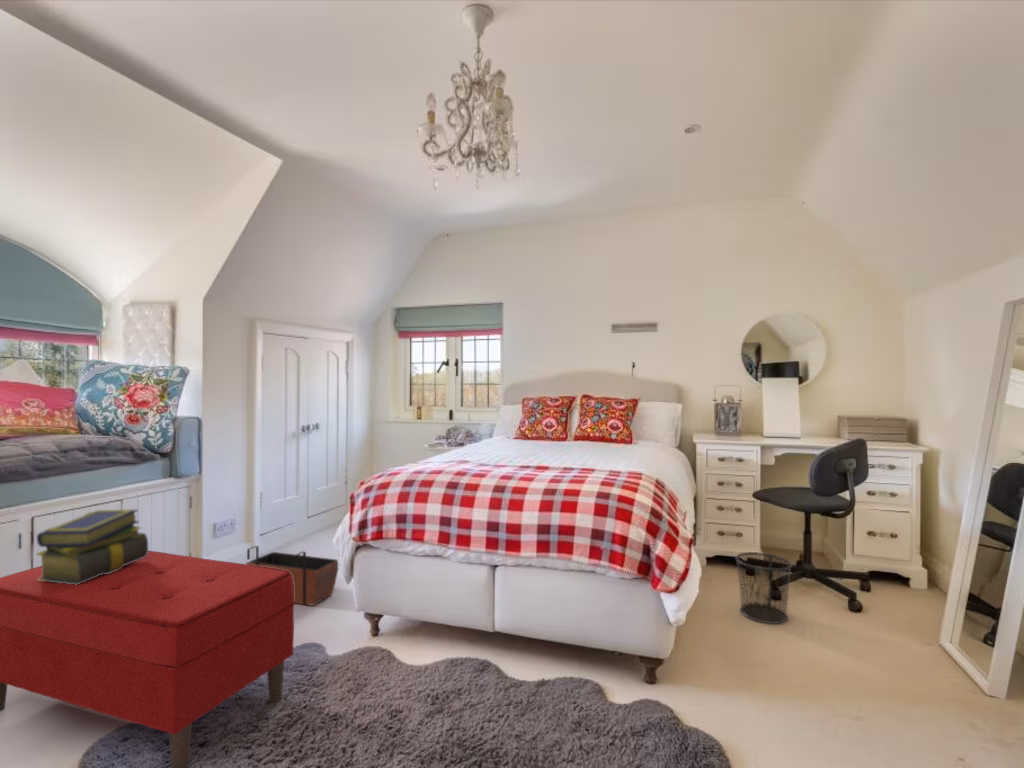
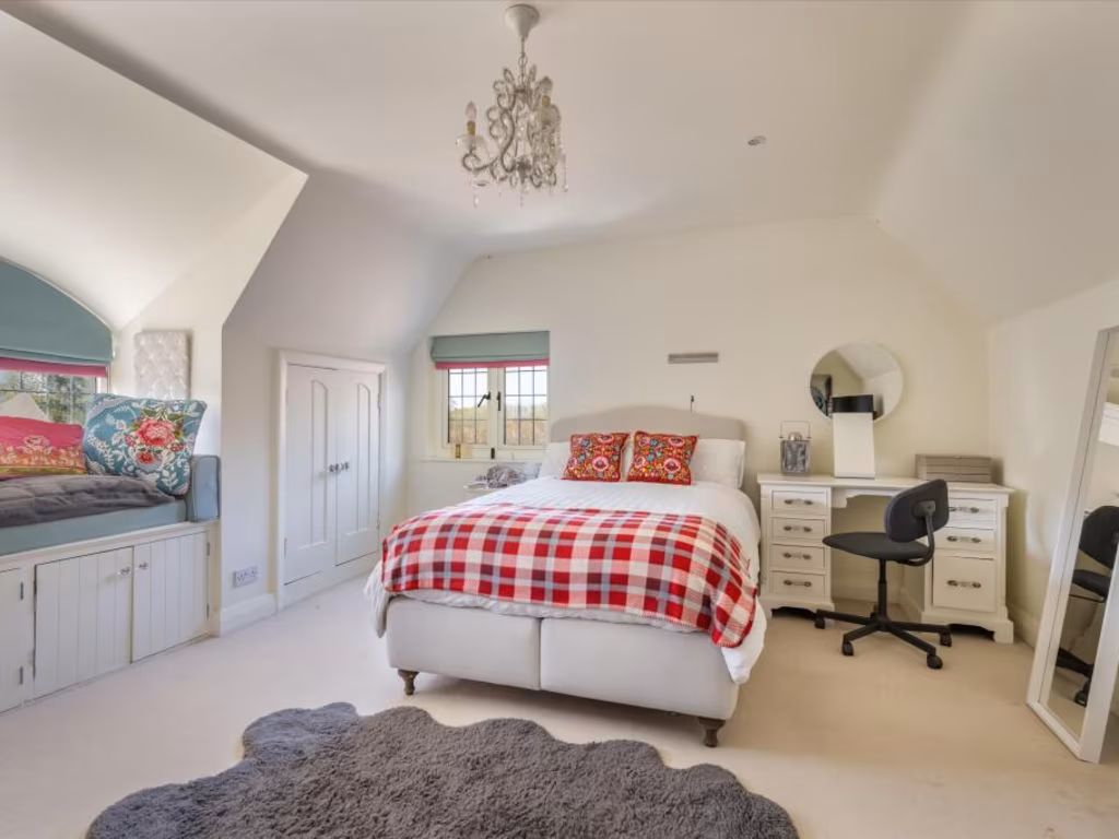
- bench (139, 640)
- stack of books (94, 543)
- planter (289, 570)
- waste bin (763, 587)
